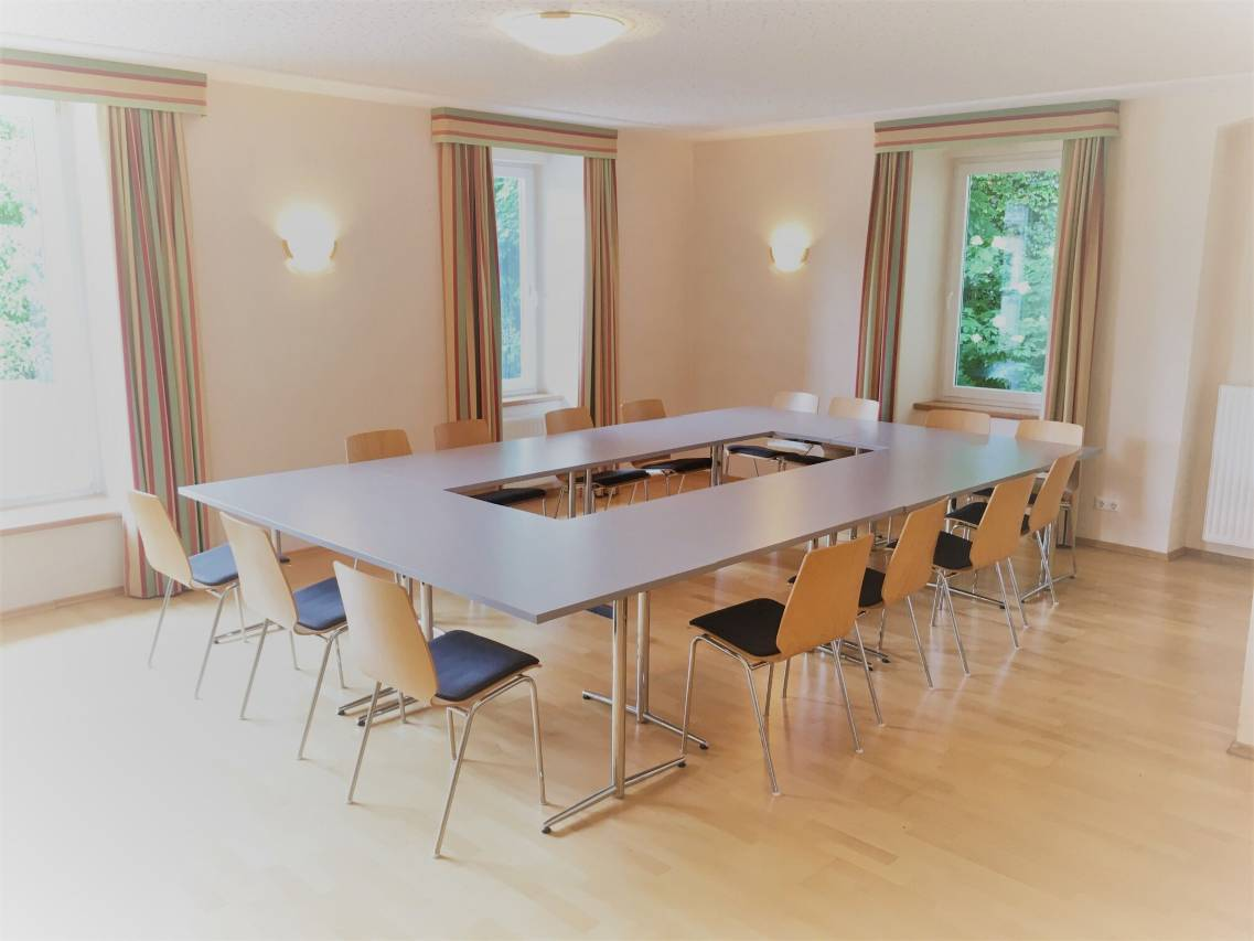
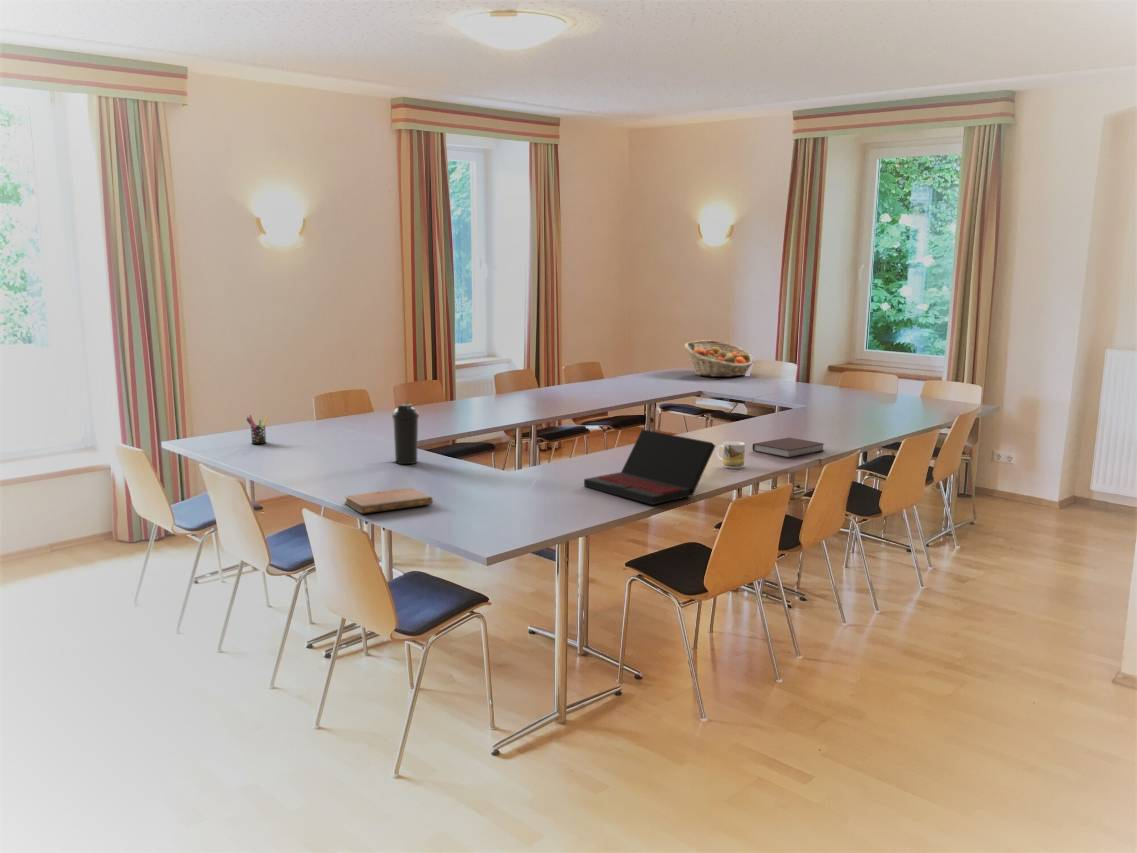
+ fruit basket (719, 358)
+ water bottle (405, 433)
+ notebook (788, 447)
+ notebook (388, 500)
+ mug (729, 454)
+ laptop (649, 464)
+ pen holder (257, 428)
